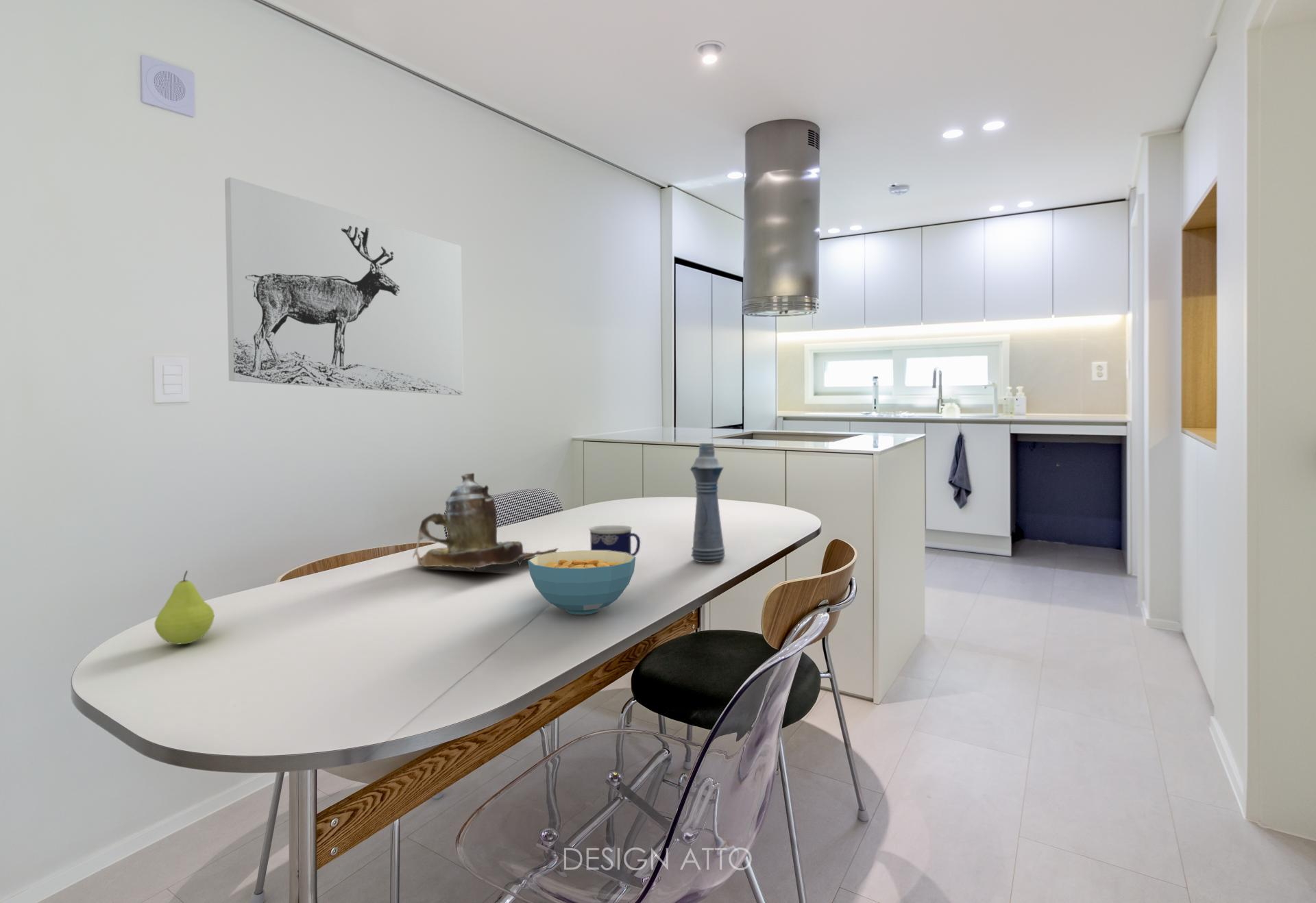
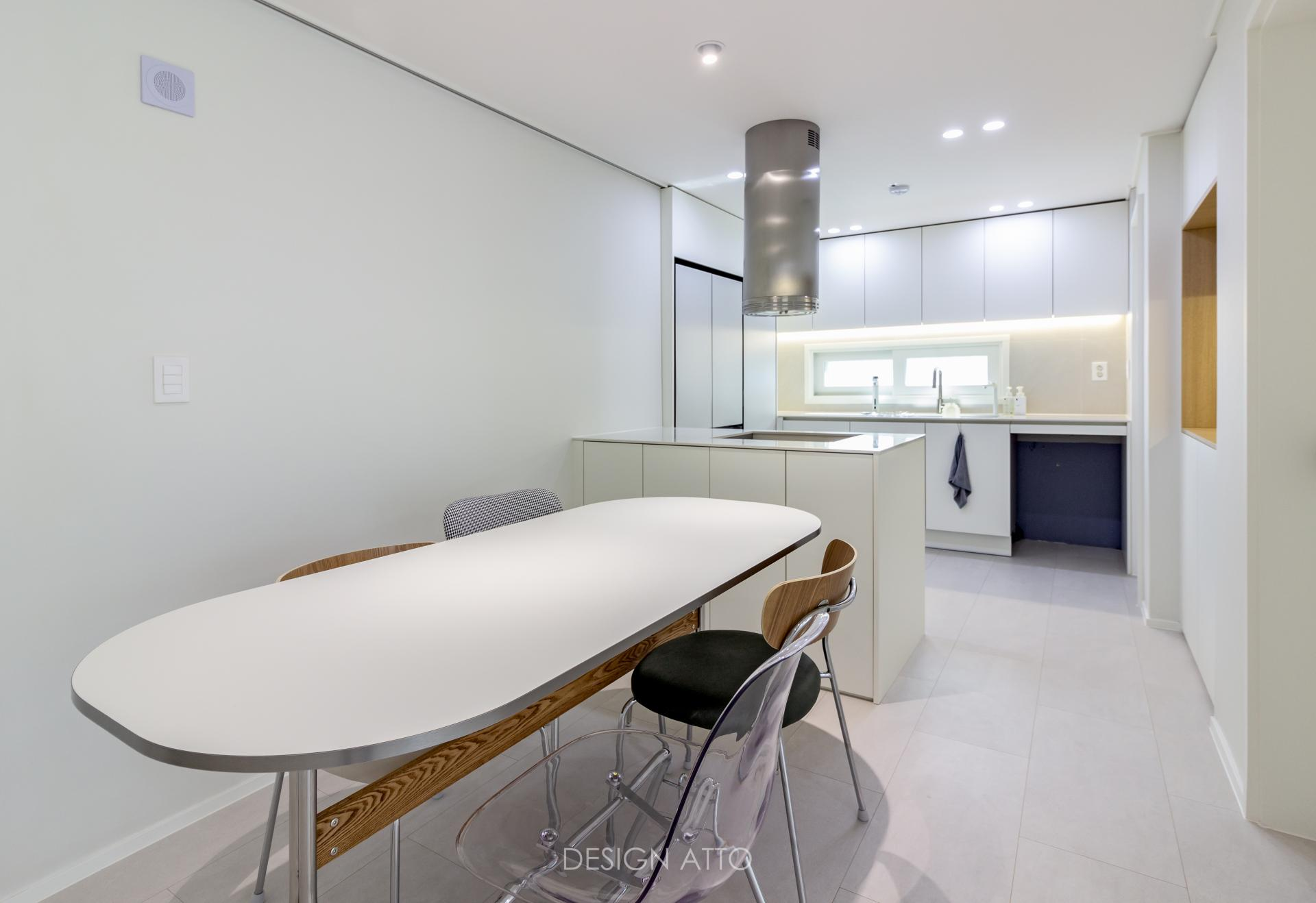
- cereal bowl (583, 584)
- wall art (362, 303)
- fruit (184, 606)
- teapot (483, 518)
- bottle (707, 502)
- cup (616, 550)
